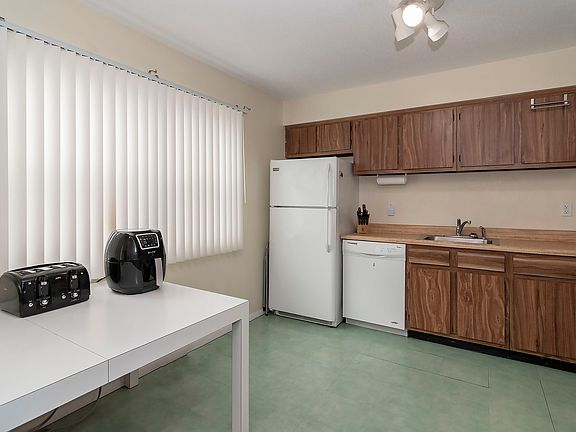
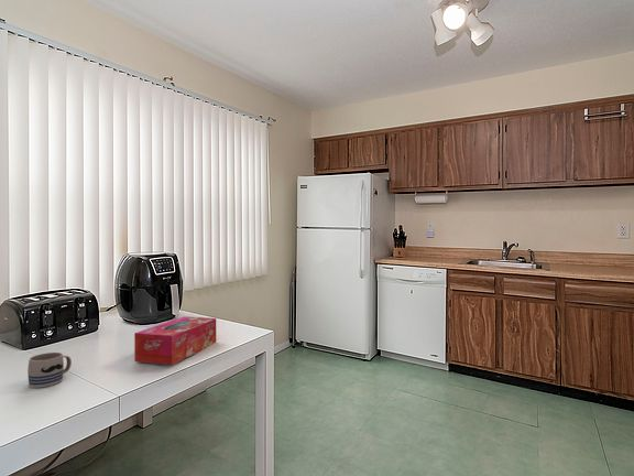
+ mug (51, 367)
+ tissue box (178, 337)
